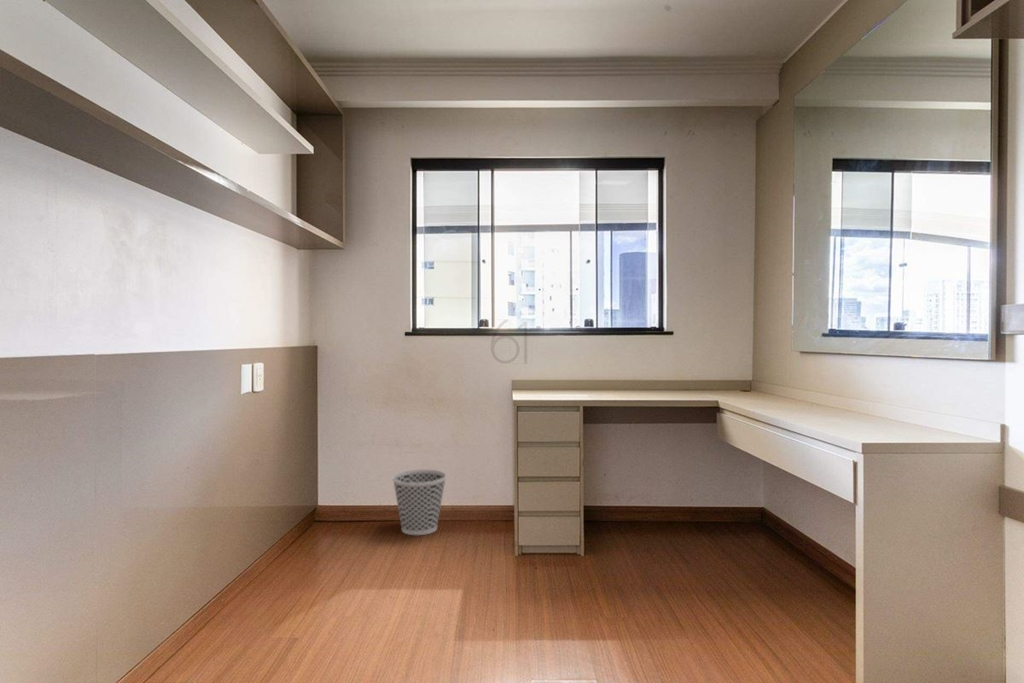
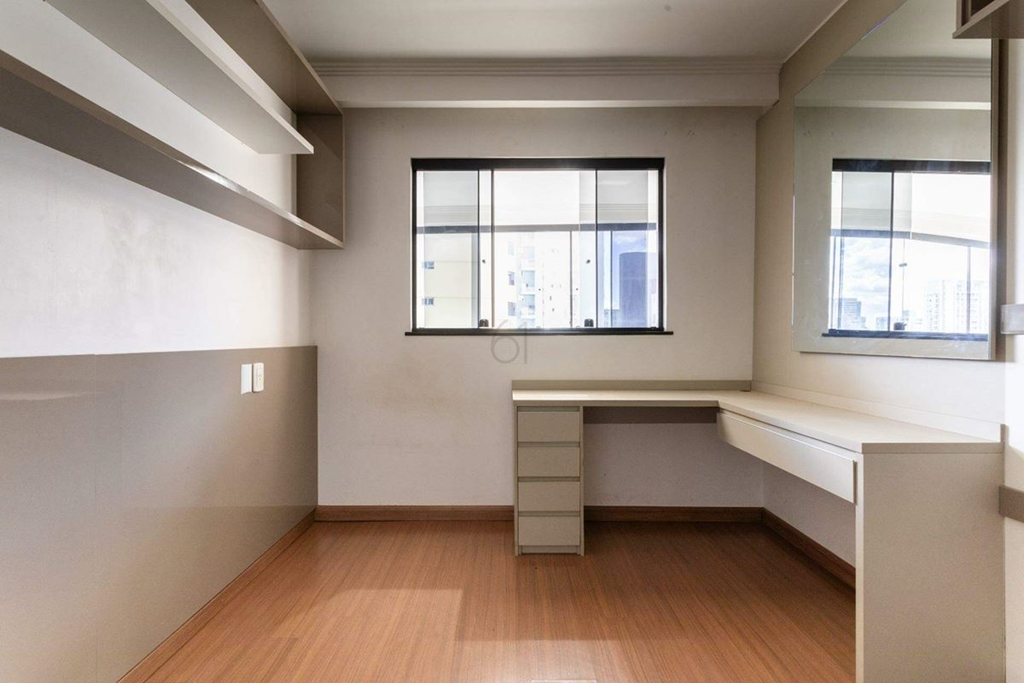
- wastebasket (419, 502)
